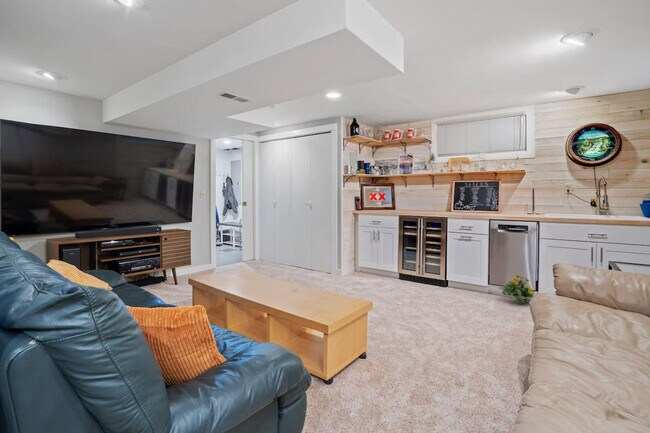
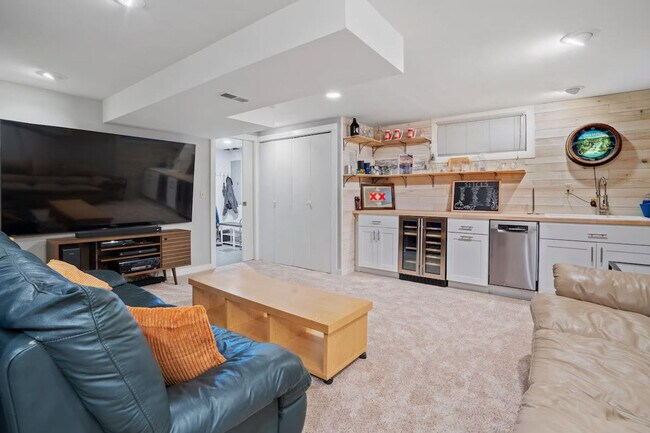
- flowering plant (516, 288)
